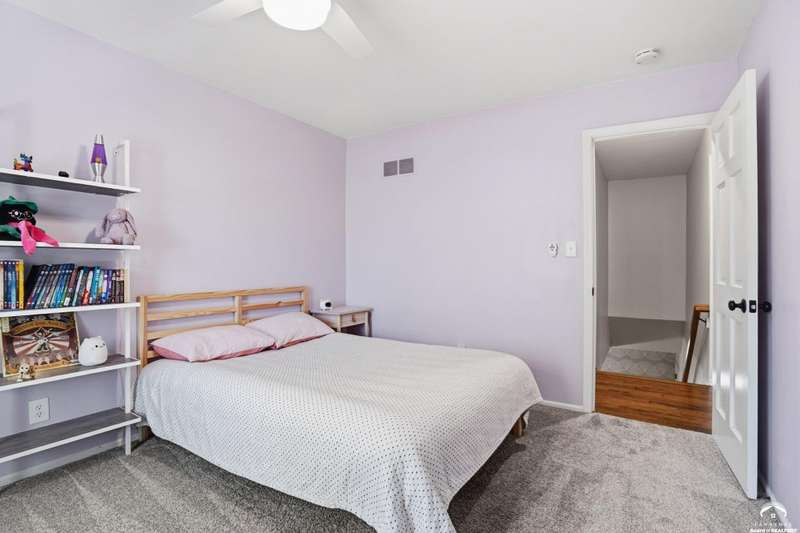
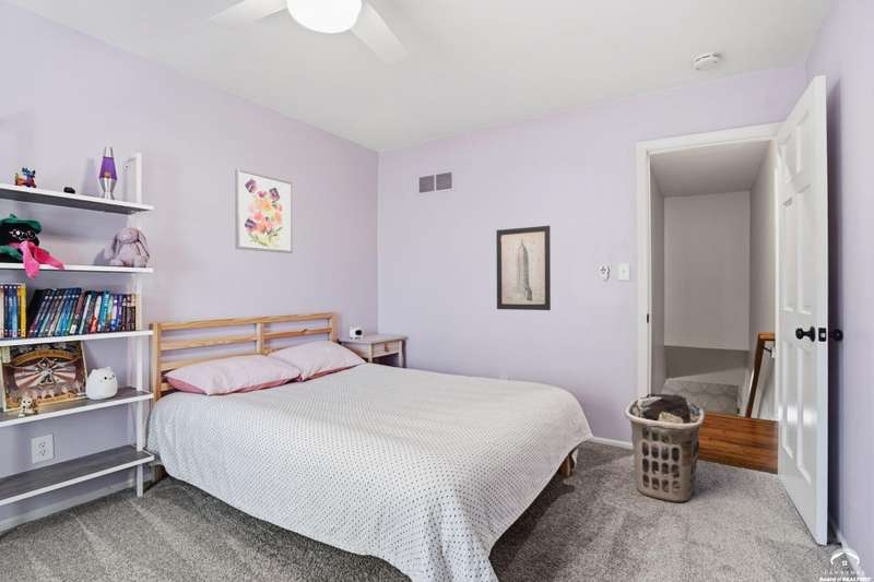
+ clothes hamper (664, 440)
+ wall art (522, 269)
+ wall art (264, 213)
